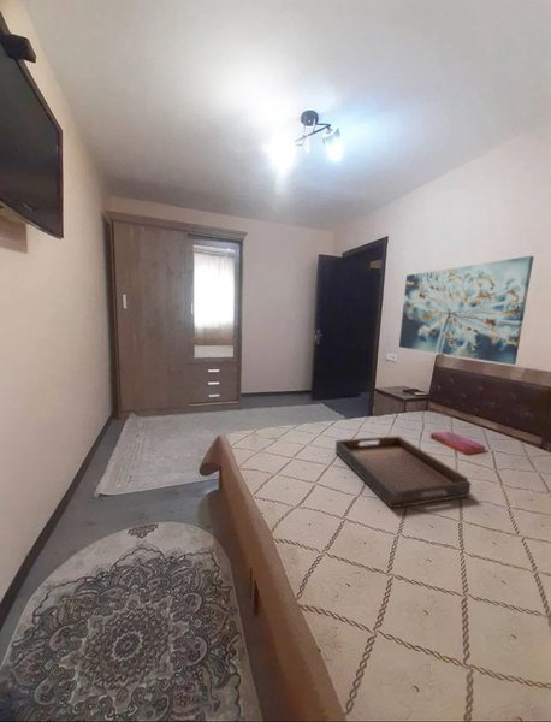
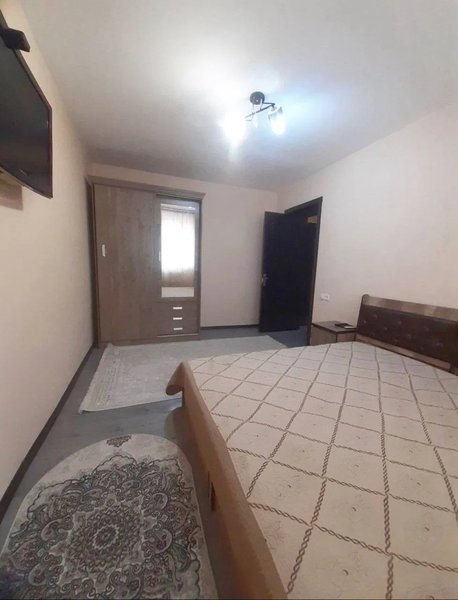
- wall art (451, 312)
- serving tray (395, 464)
- hardback book (456, 442)
